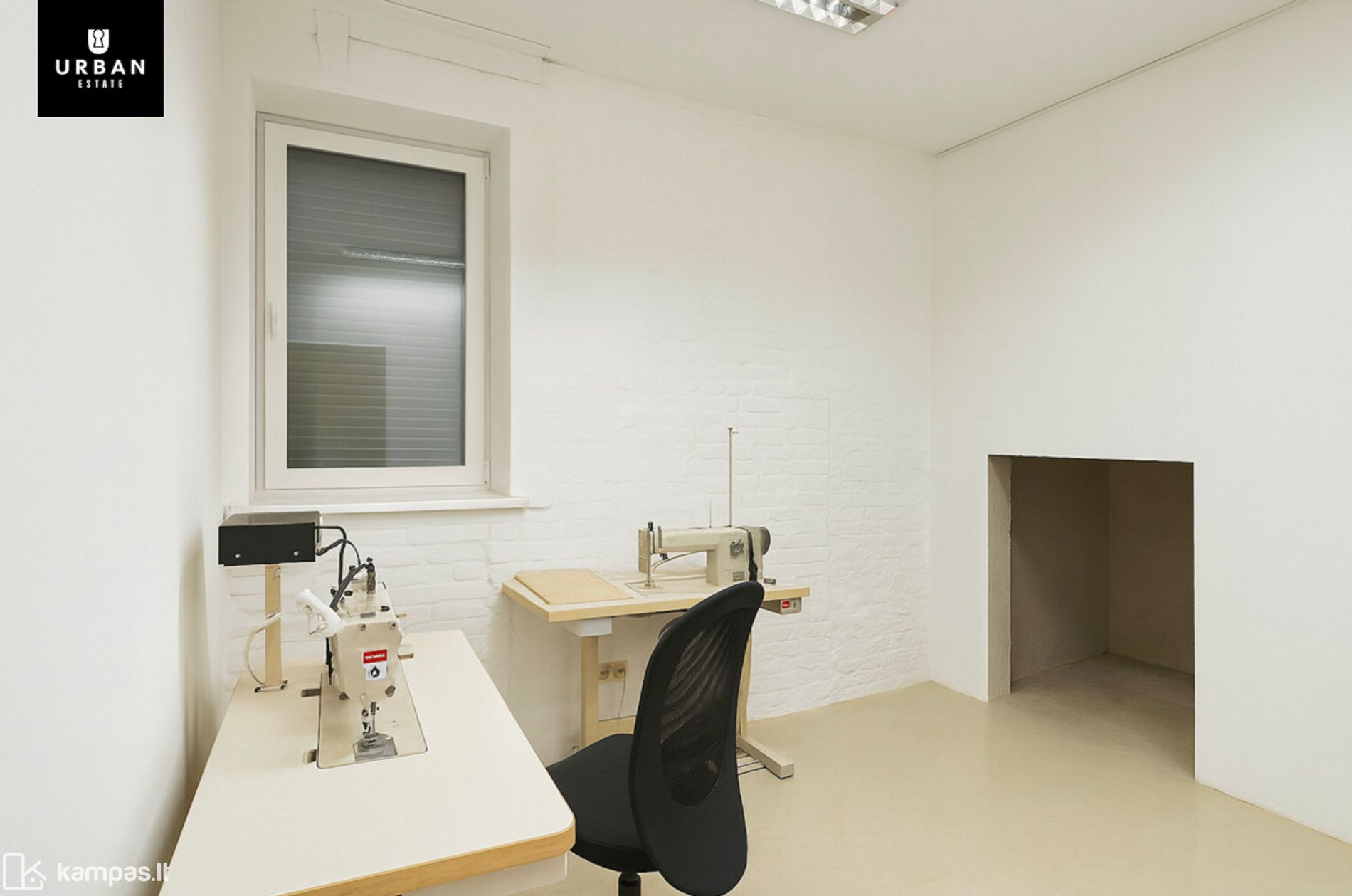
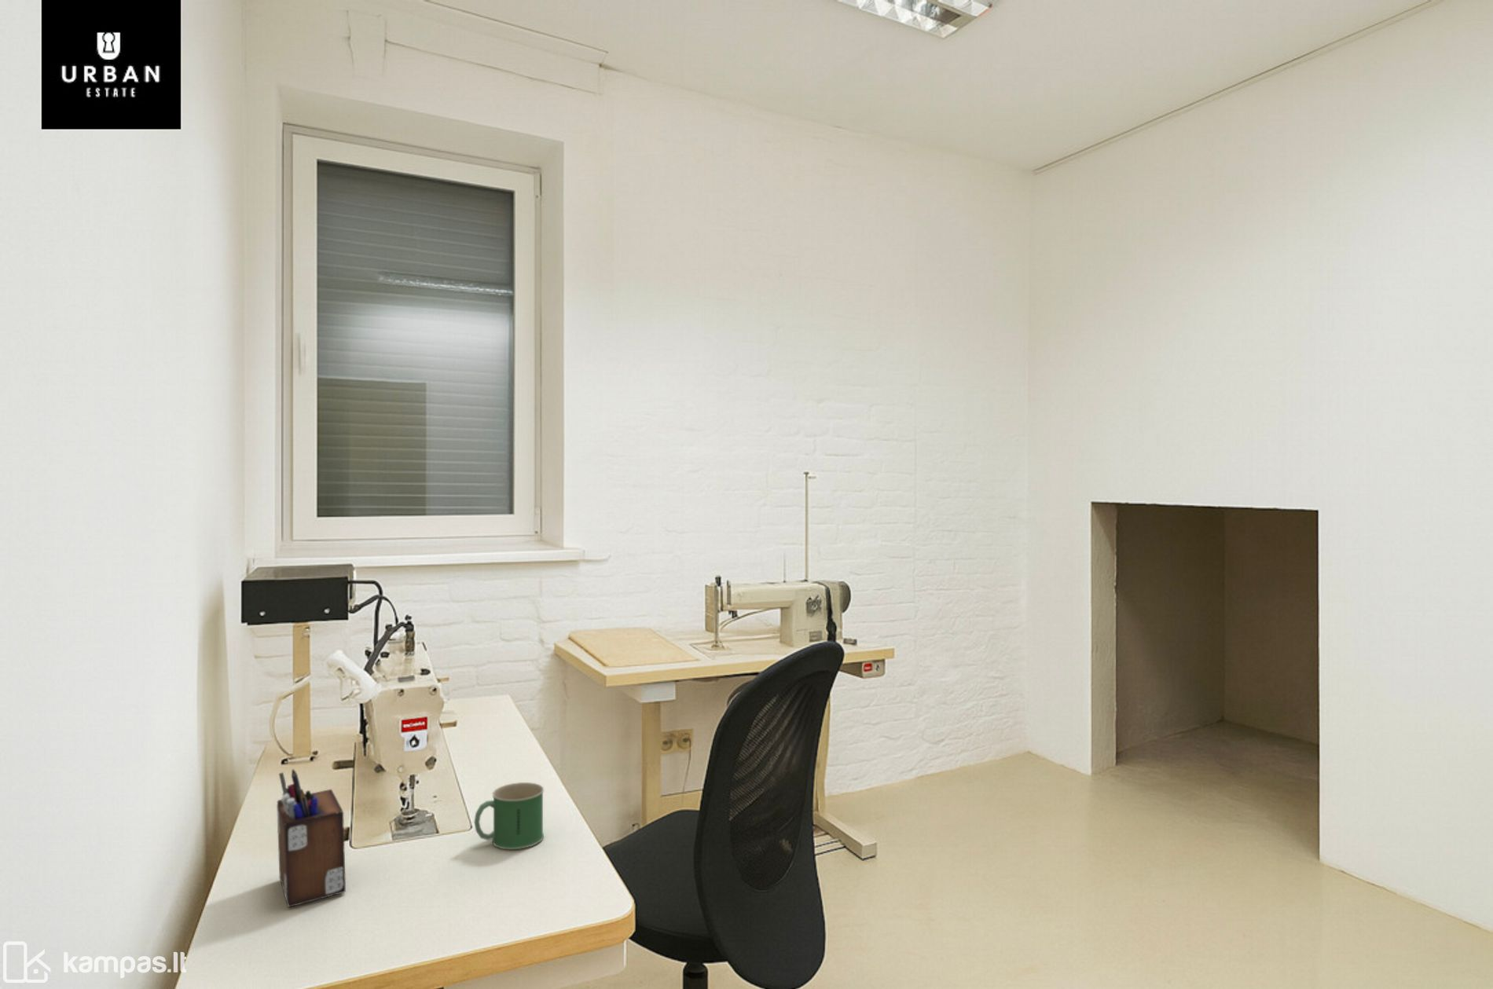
+ desk organizer (310, 830)
+ mug (509, 816)
